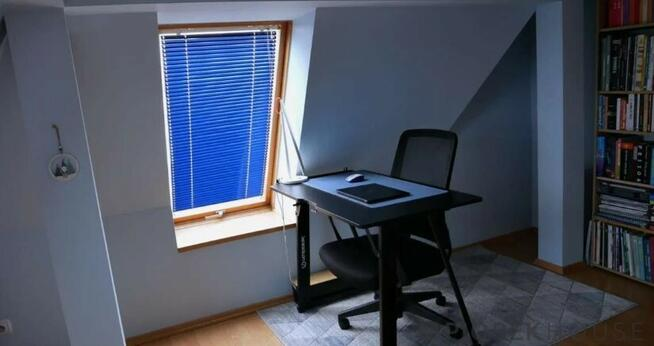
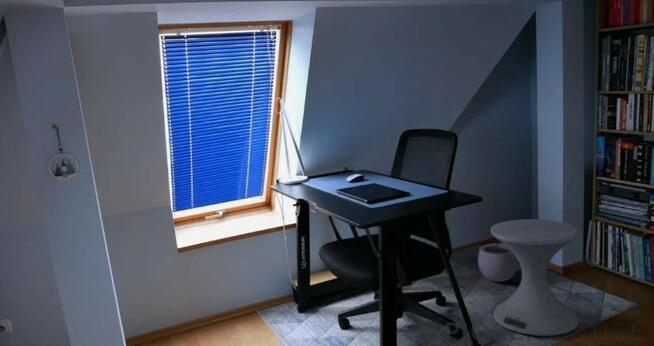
+ side table (534, 273)
+ plant pot (497, 257)
